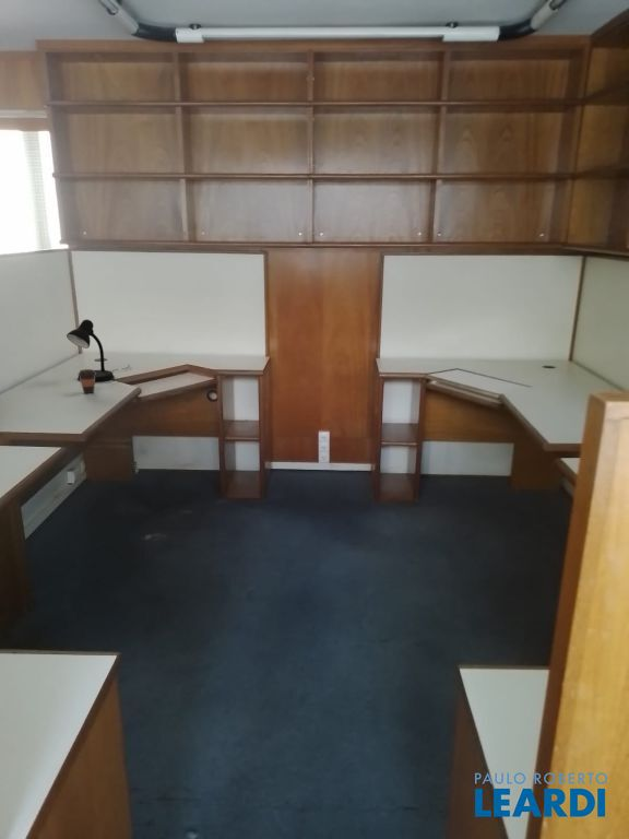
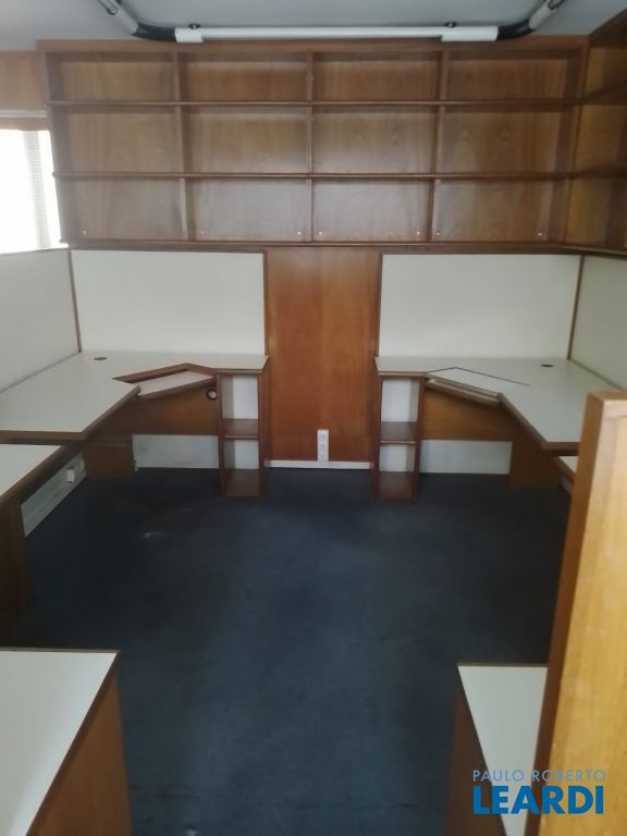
- desk lamp (102, 346)
- coffee cup (87, 381)
